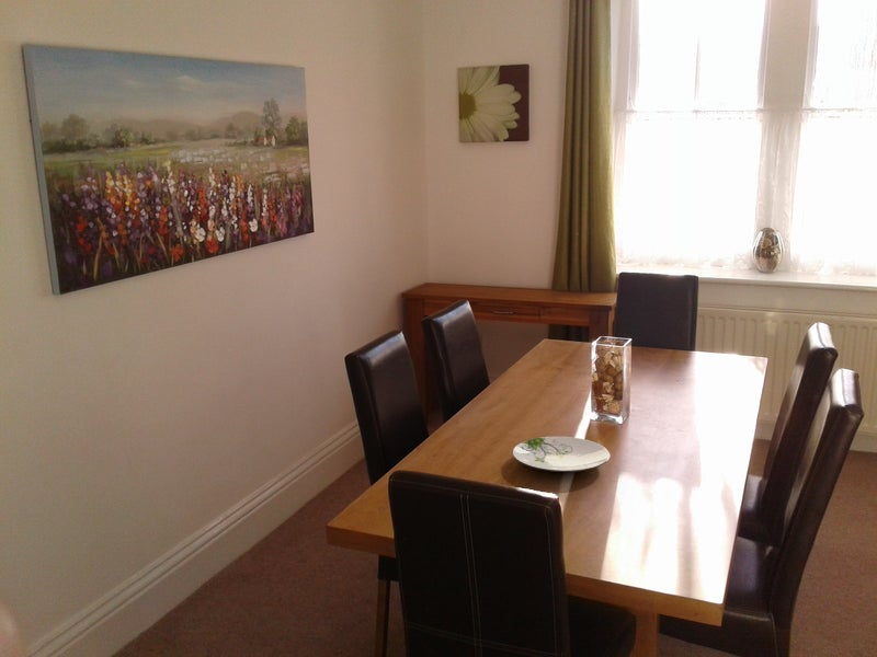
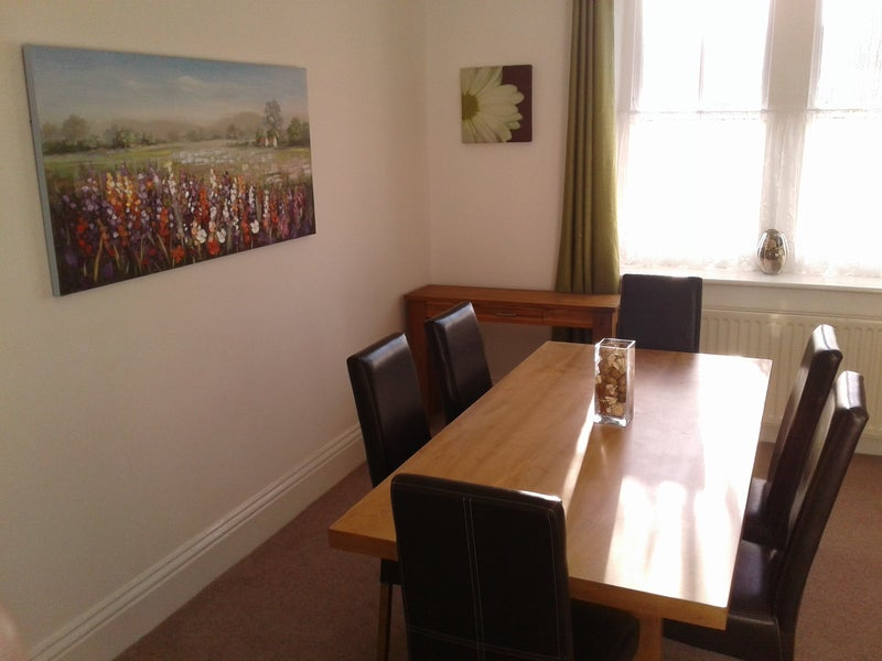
- plate (560, 458)
